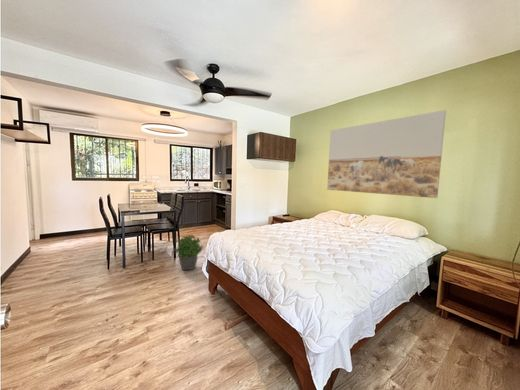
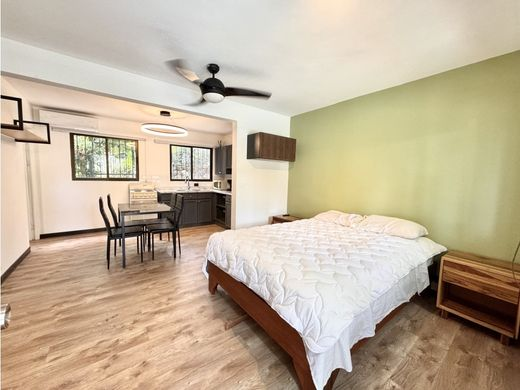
- potted plant (189, 251)
- wall art (374, 158)
